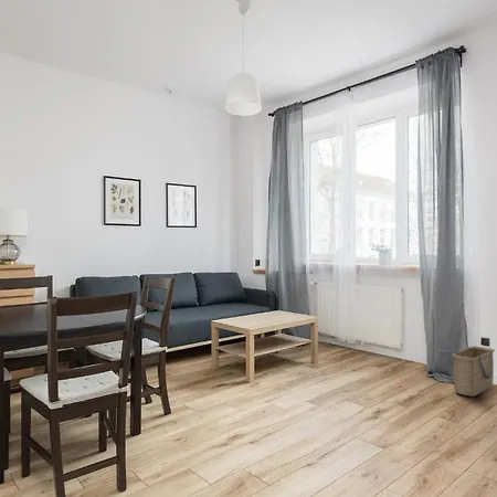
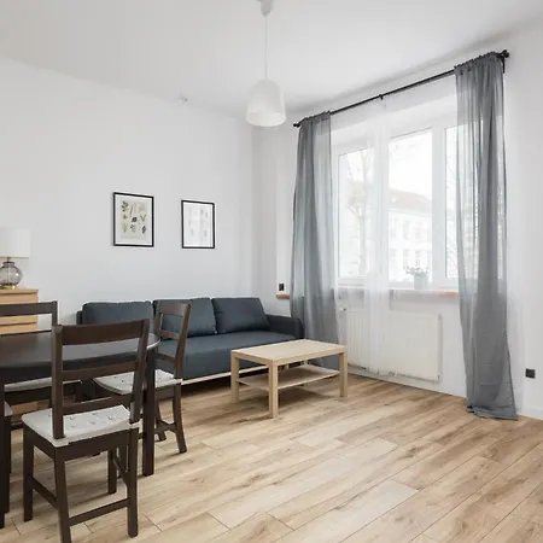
- basket (474, 370)
